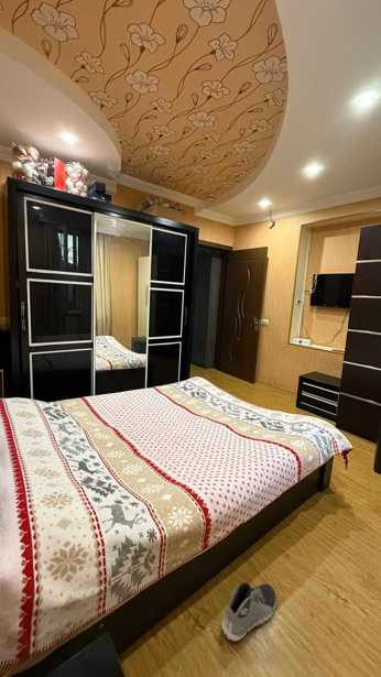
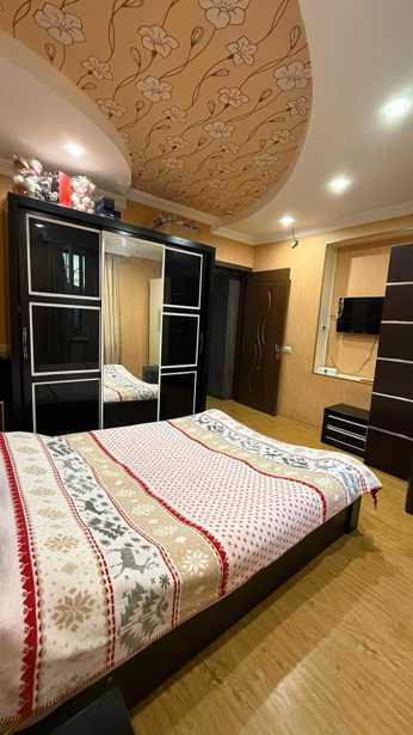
- sneaker (252, 599)
